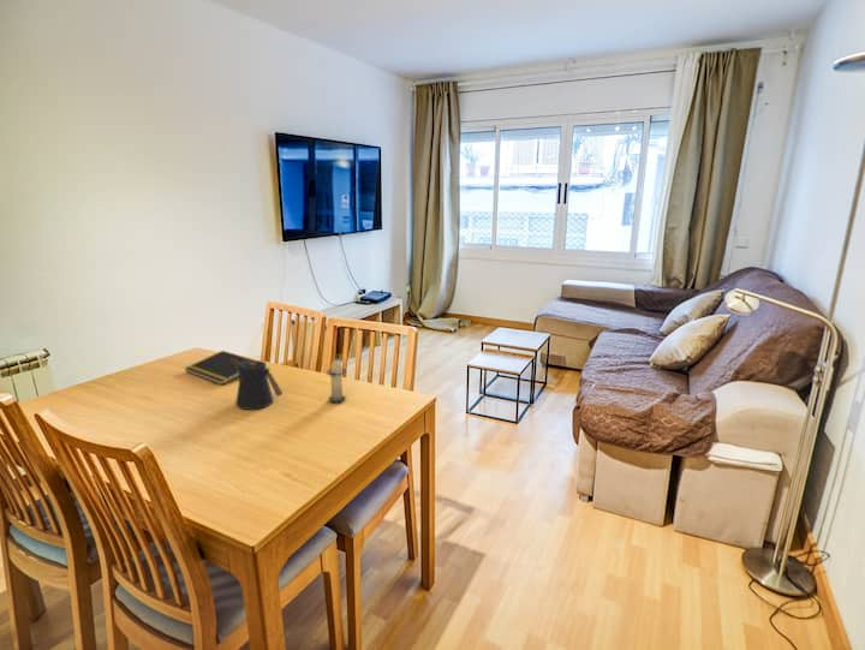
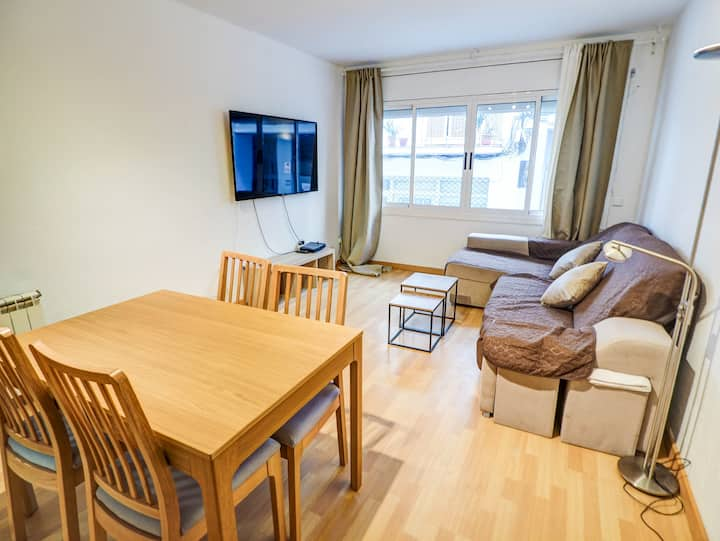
- notepad (222, 366)
- kettle (255, 383)
- candle (336, 378)
